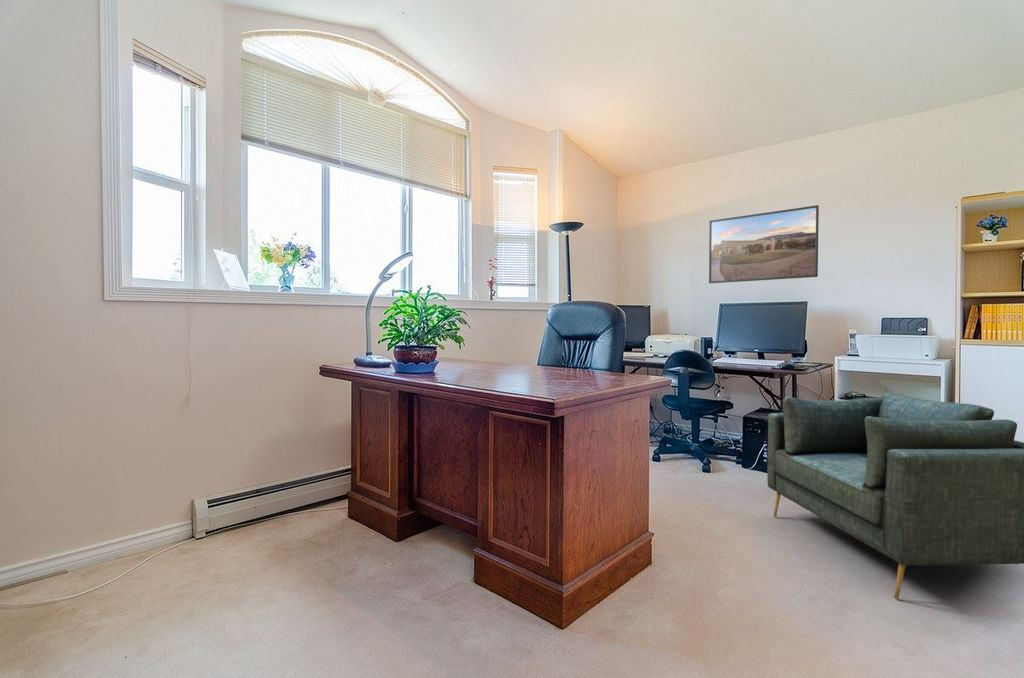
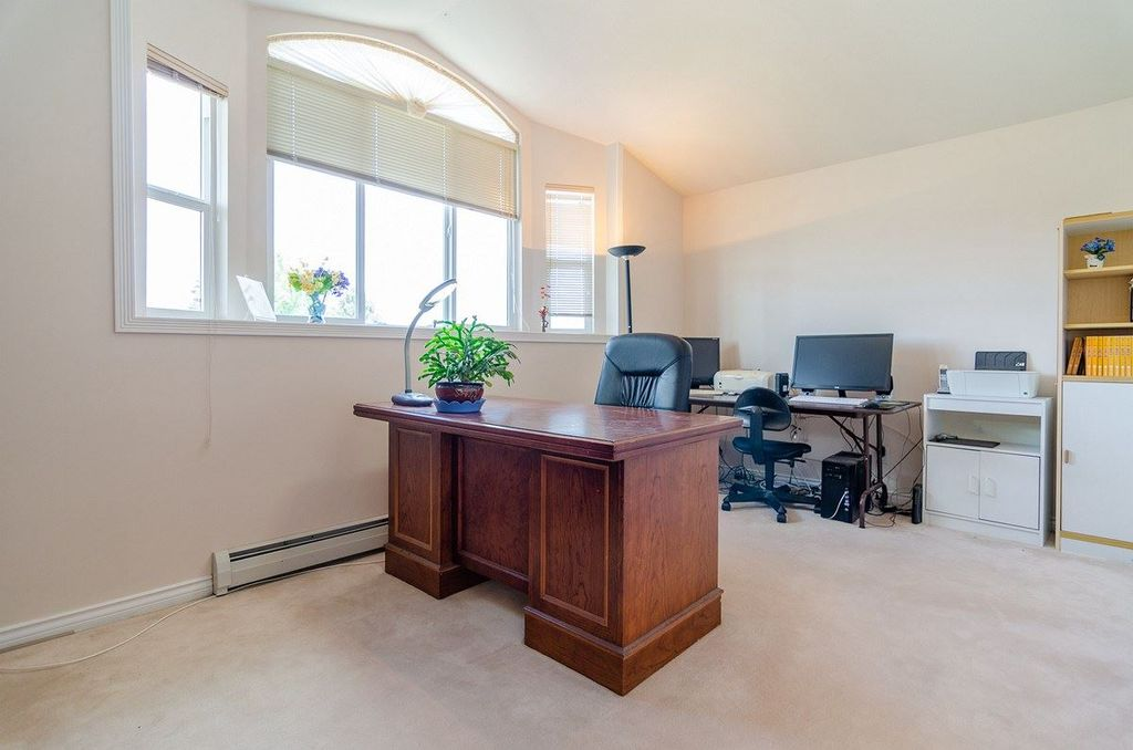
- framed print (760, 247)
- armchair (888, 473)
